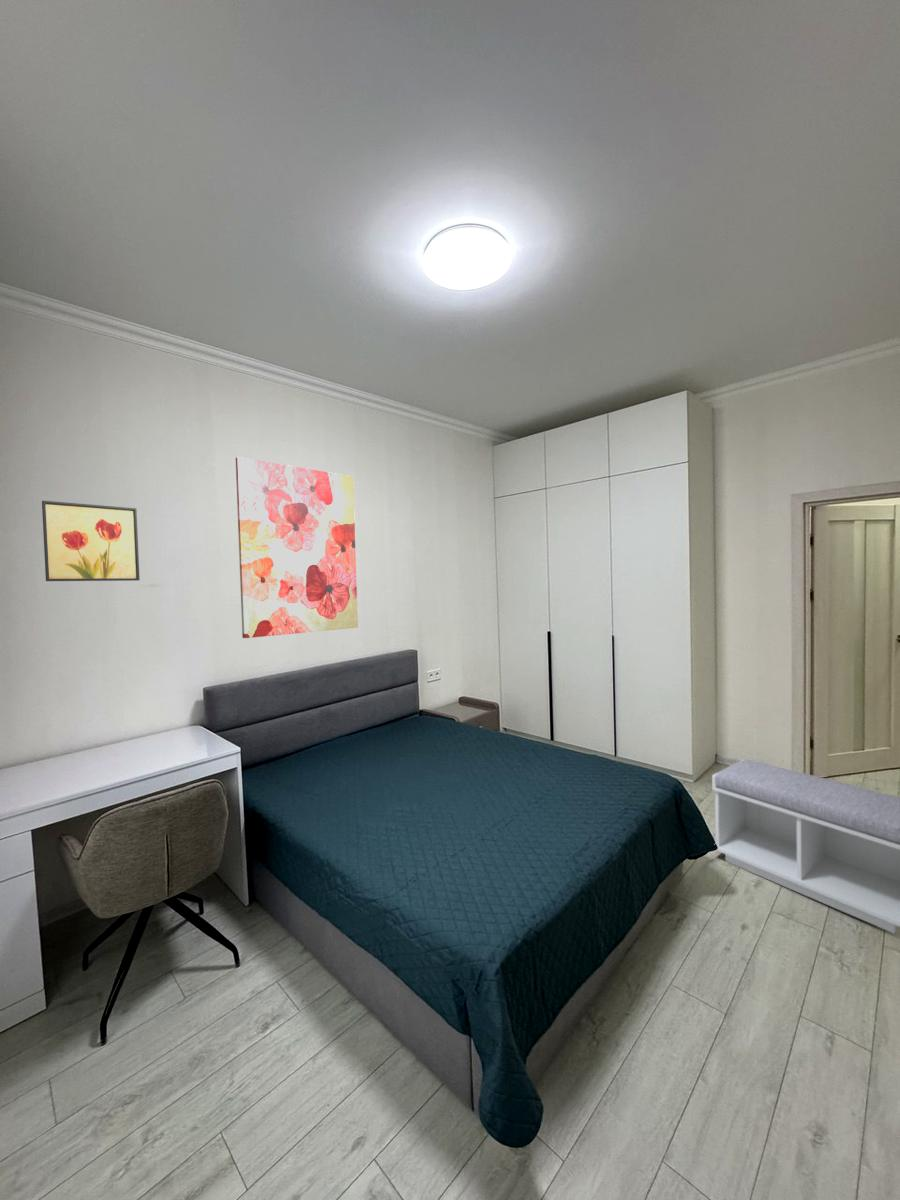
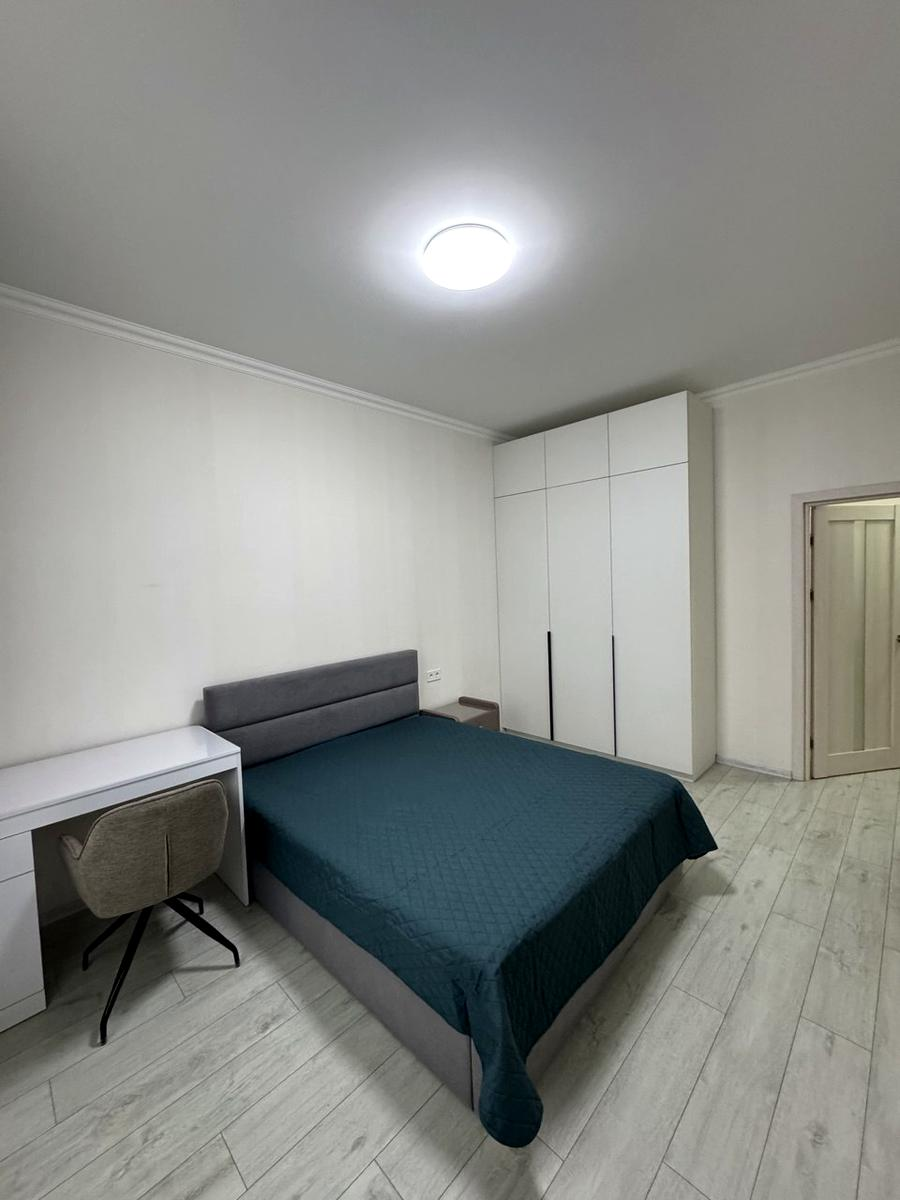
- bench (811, 832)
- wall art (302, 550)
- wall art (93, 543)
